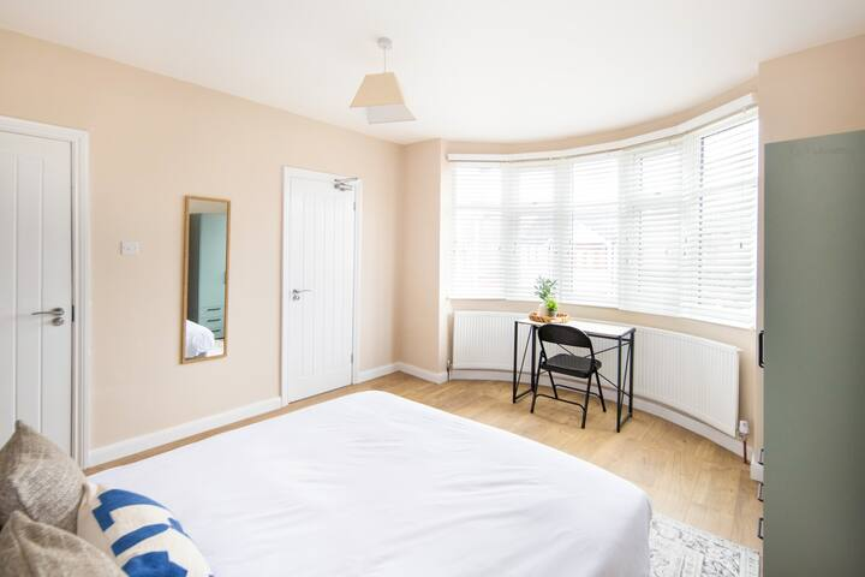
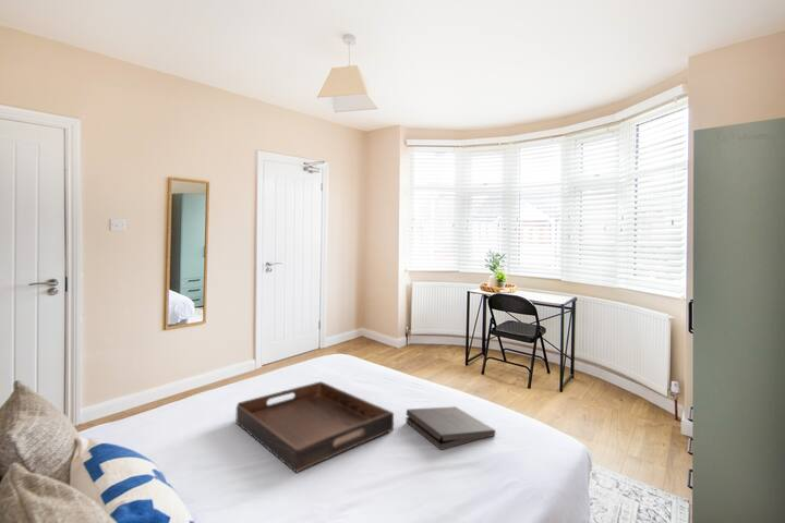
+ pizza box (448, 422)
+ serving tray (311, 416)
